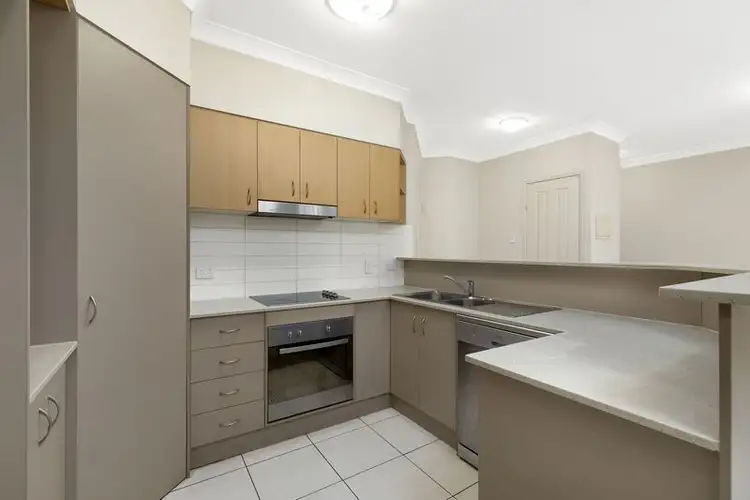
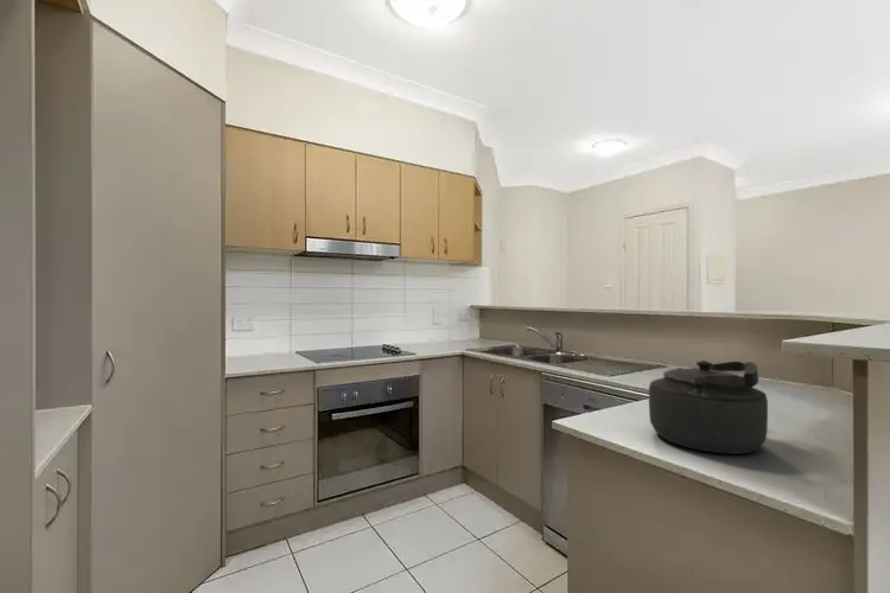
+ kettle (706, 398)
